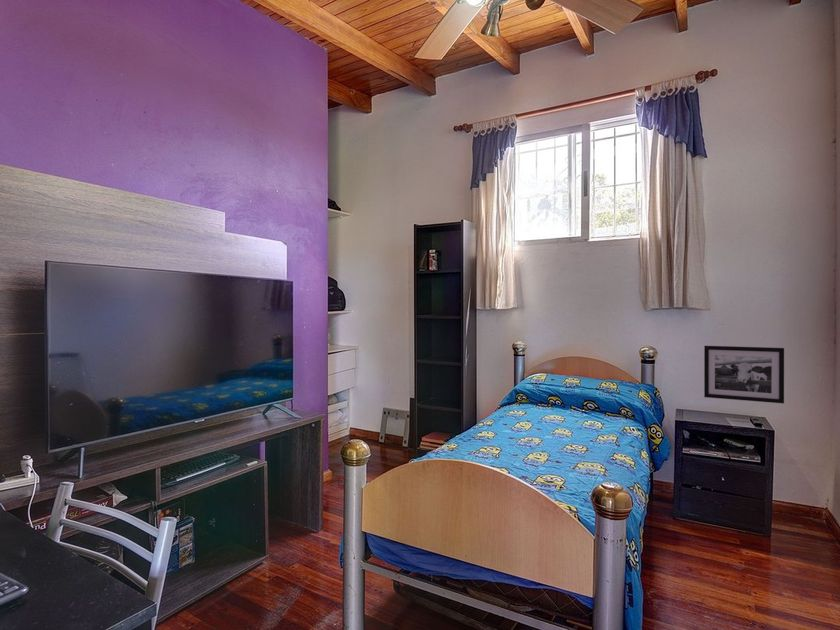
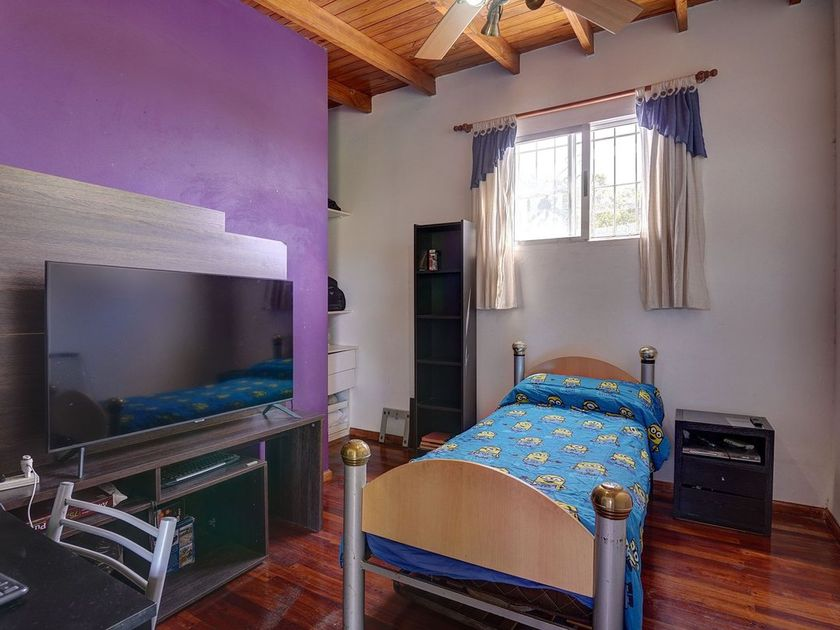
- picture frame (742, 373)
